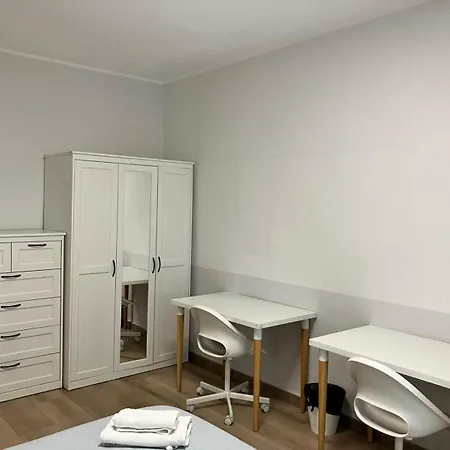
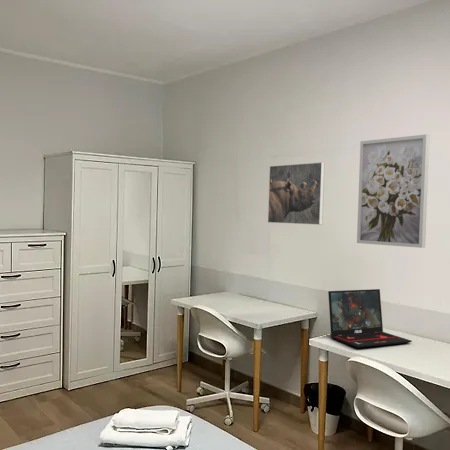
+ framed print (294, 194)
+ wall art (391, 191)
+ laptop (369, 316)
